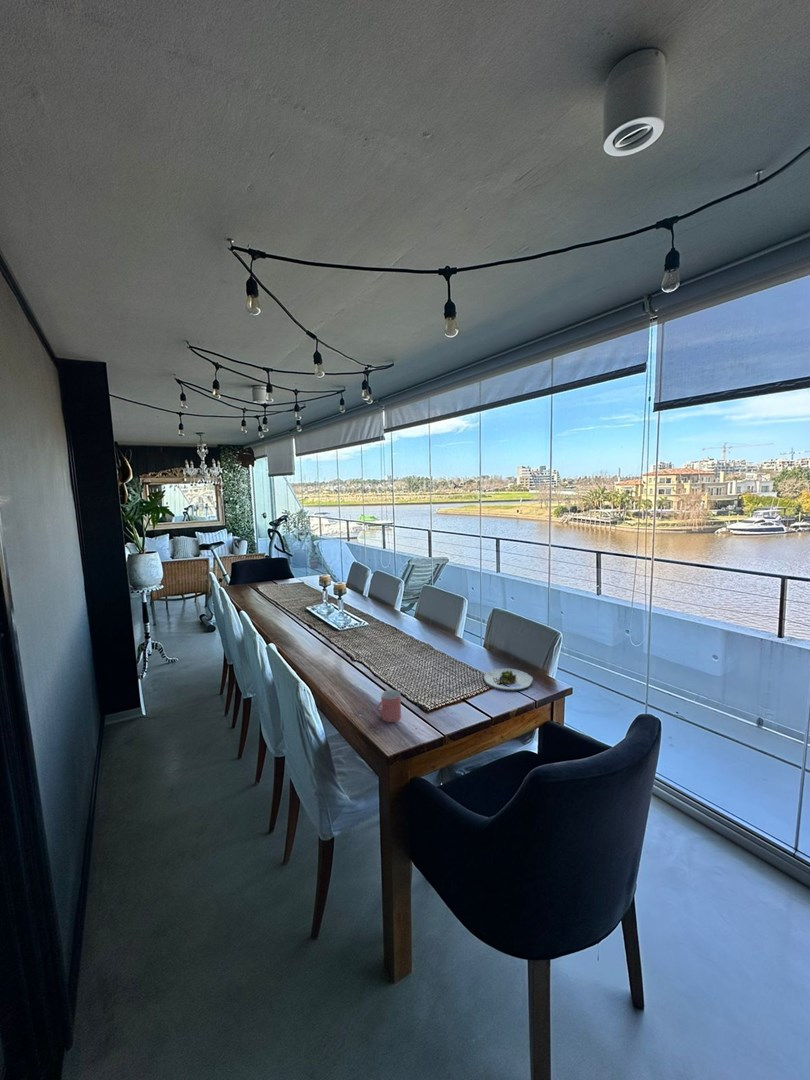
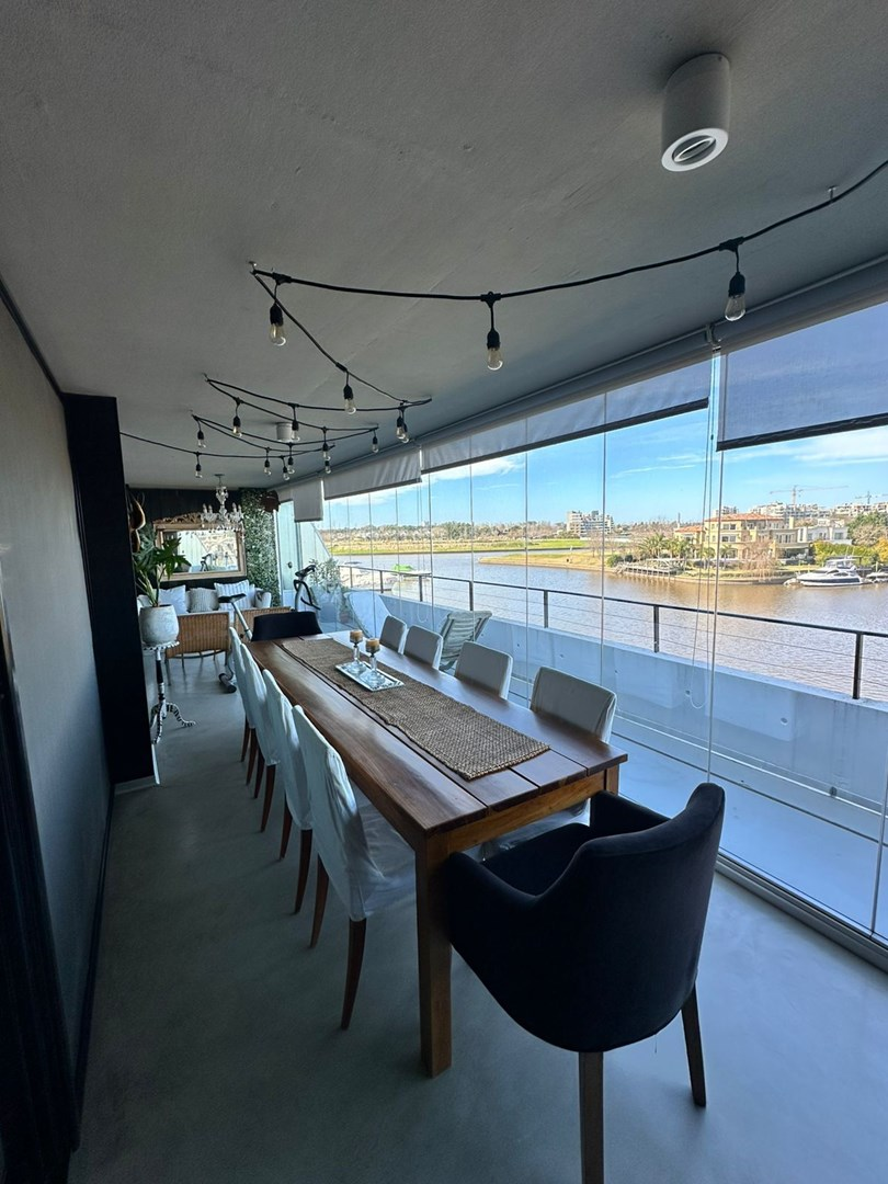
- salad plate (507, 676)
- cup (388, 707)
